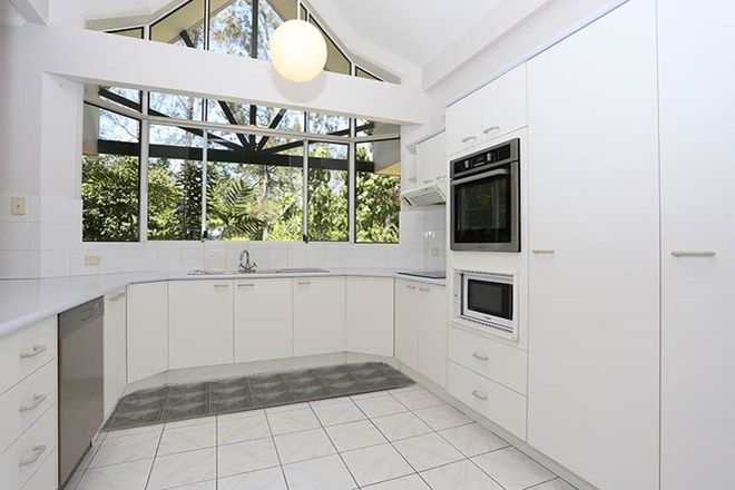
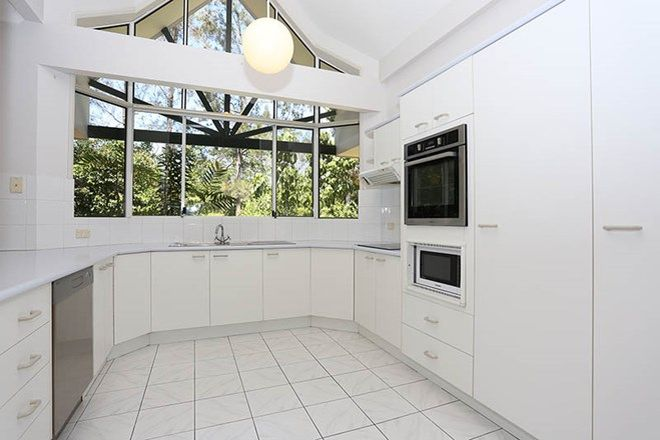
- rug (267, 389)
